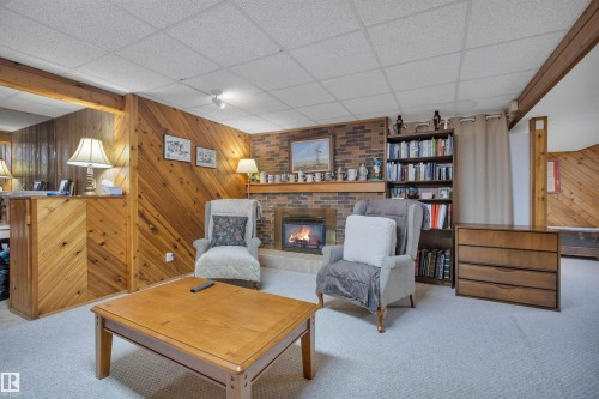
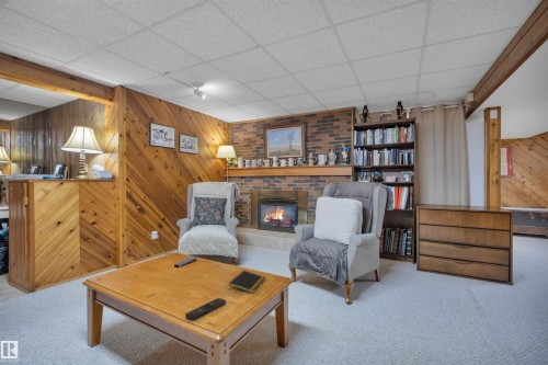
+ notepad (248, 281)
+ remote control (206, 308)
